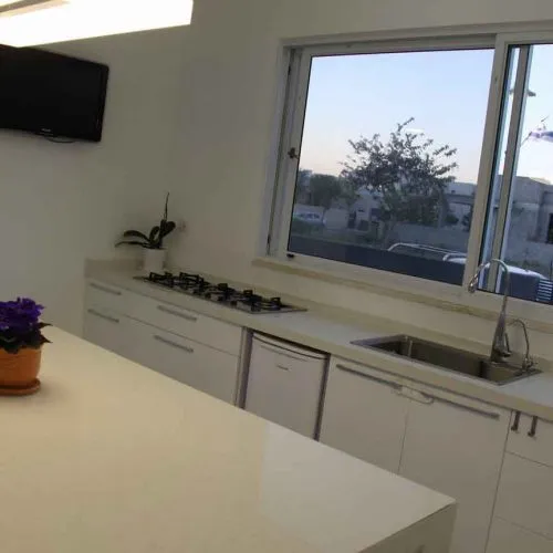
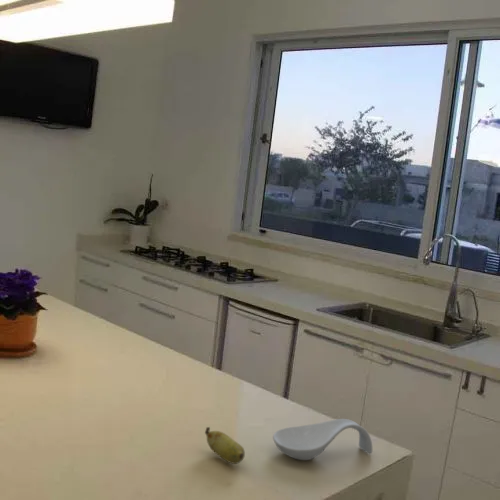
+ spoon rest (323, 437)
+ banana (226, 448)
